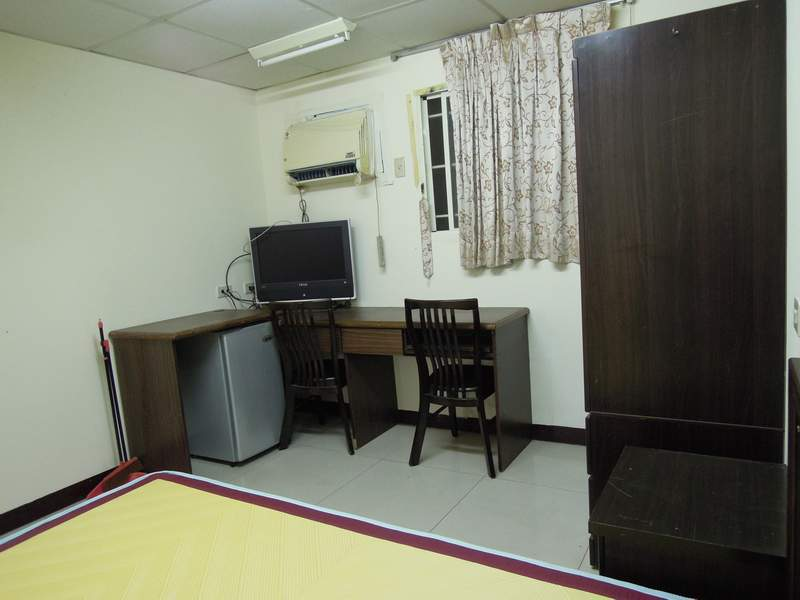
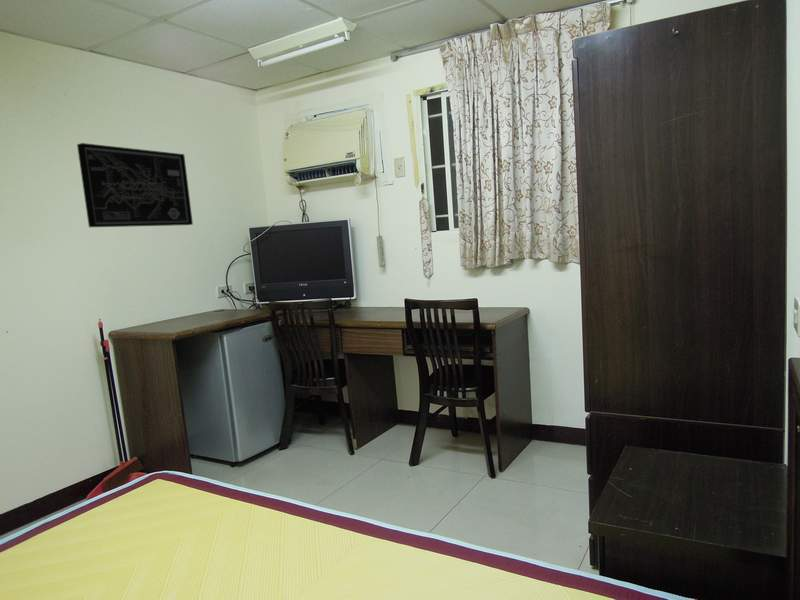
+ wall art (140, 188)
